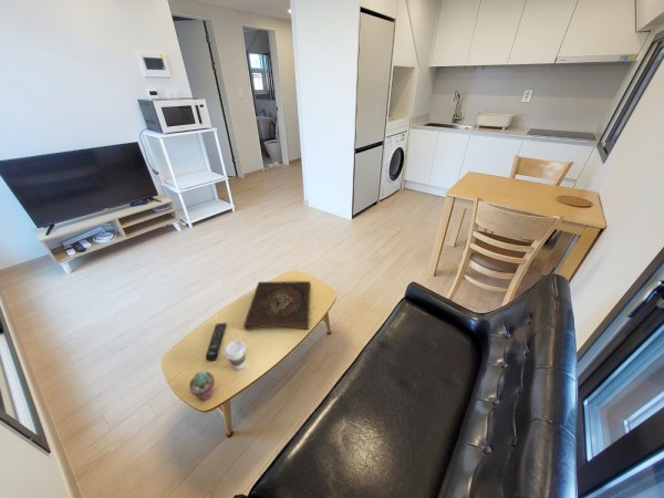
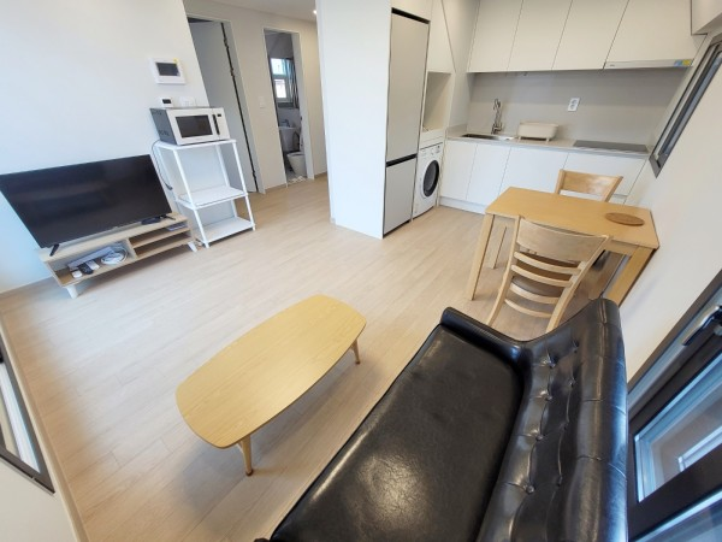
- wooden tray (280, 300)
- remote control (216, 339)
- potted succulent (203, 385)
- coffee cup (237, 355)
